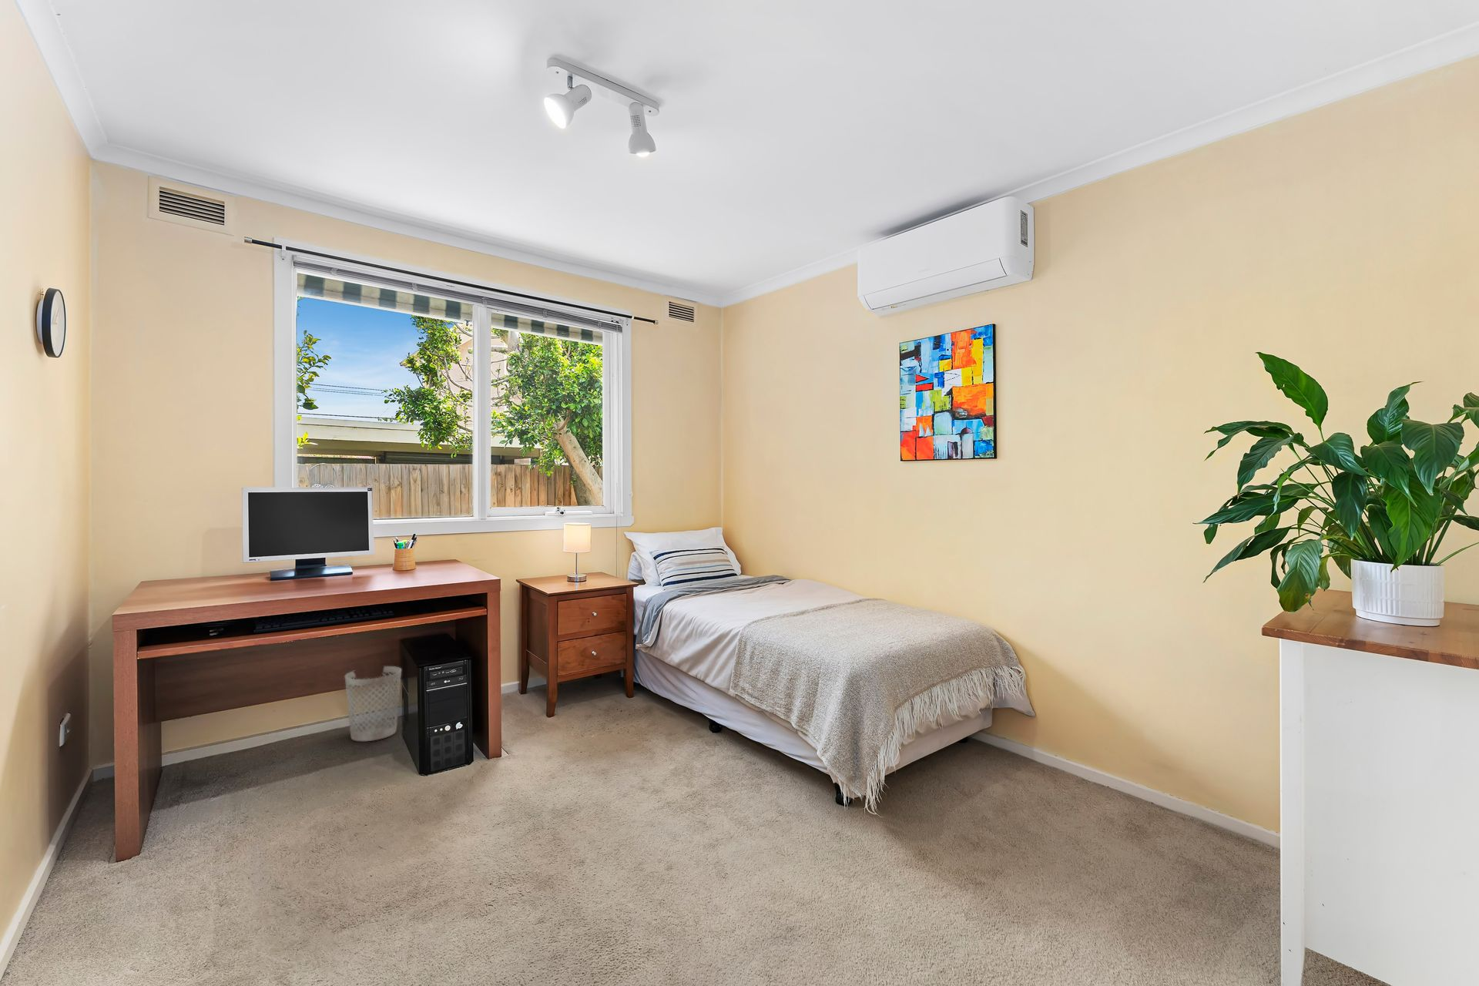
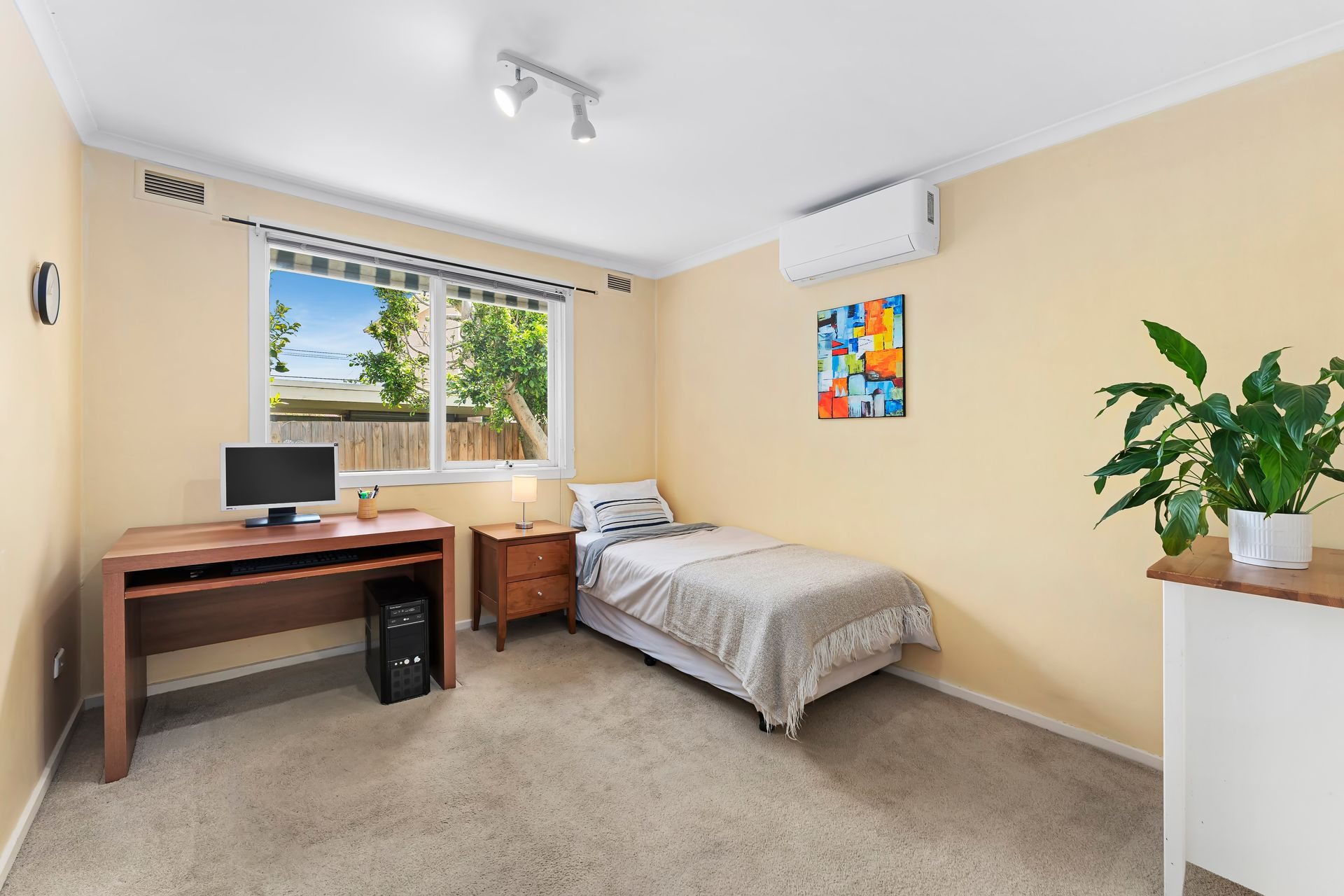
- wastebasket (374, 703)
